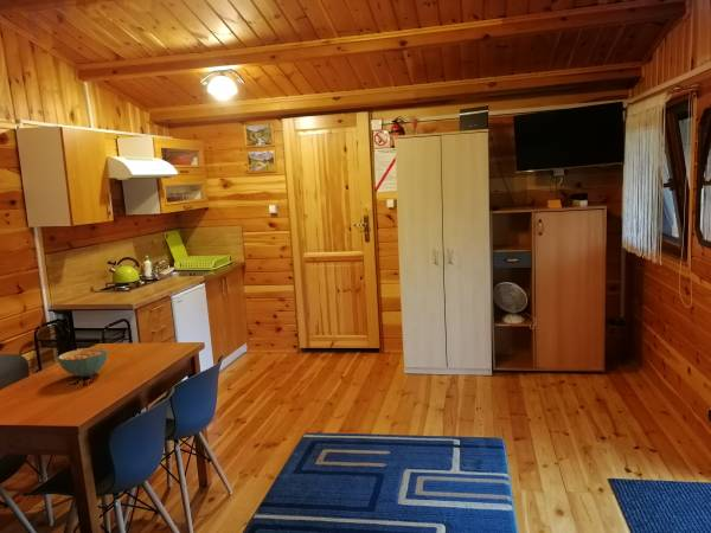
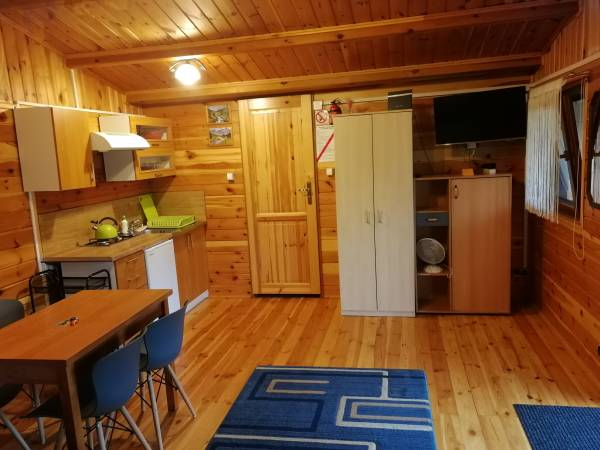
- cereal bowl (84, 364)
